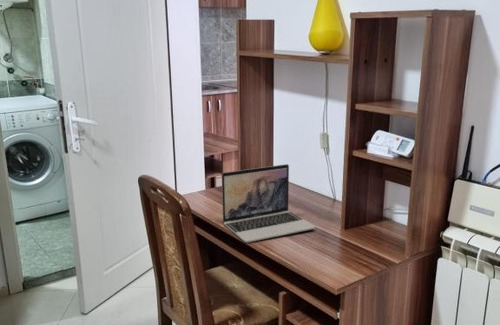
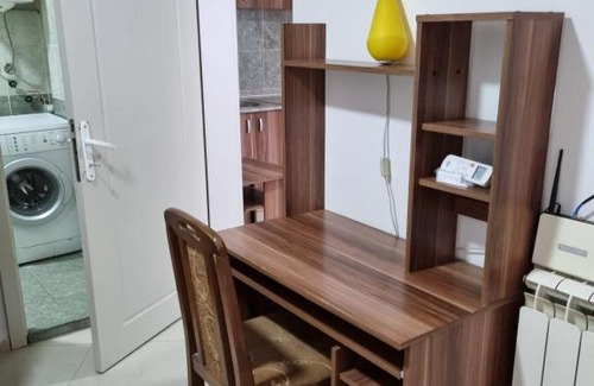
- laptop (268, 201)
